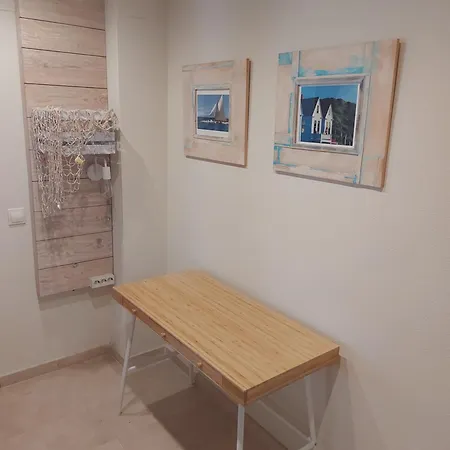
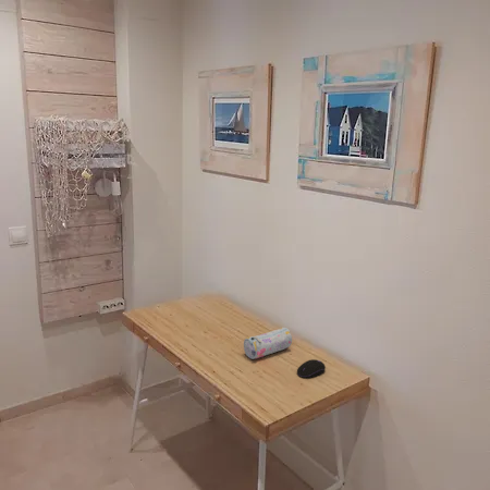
+ pencil case (267, 342)
+ computer mouse (310, 367)
